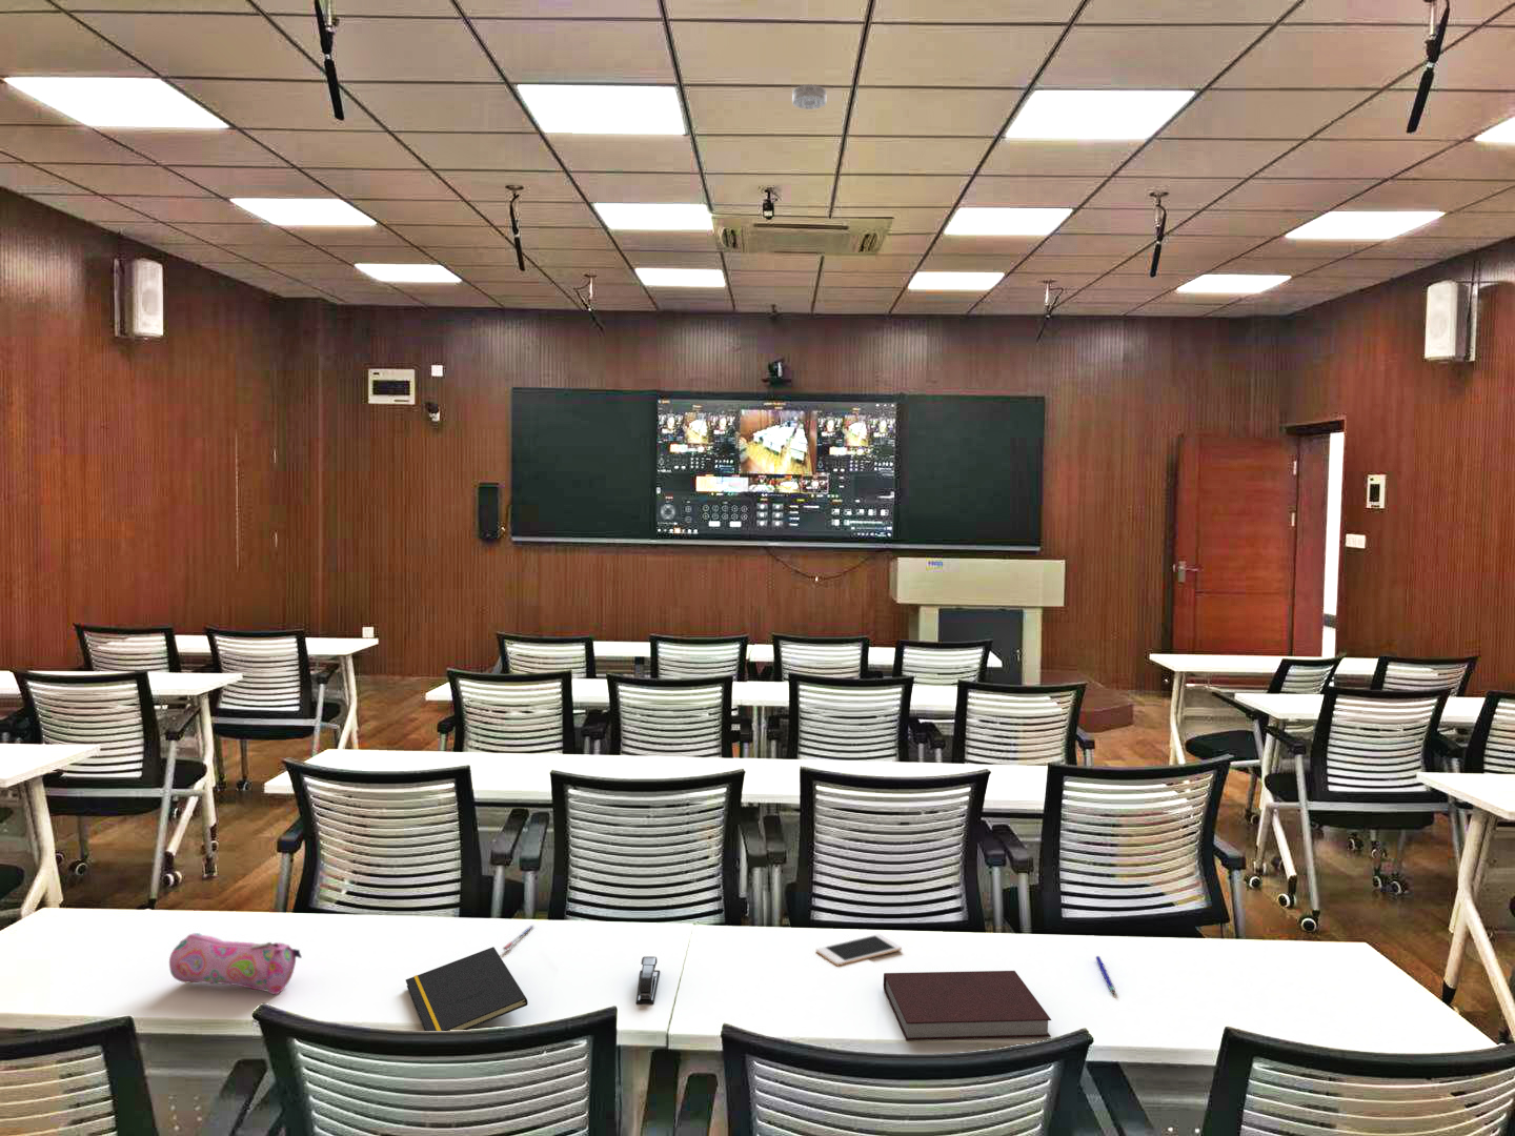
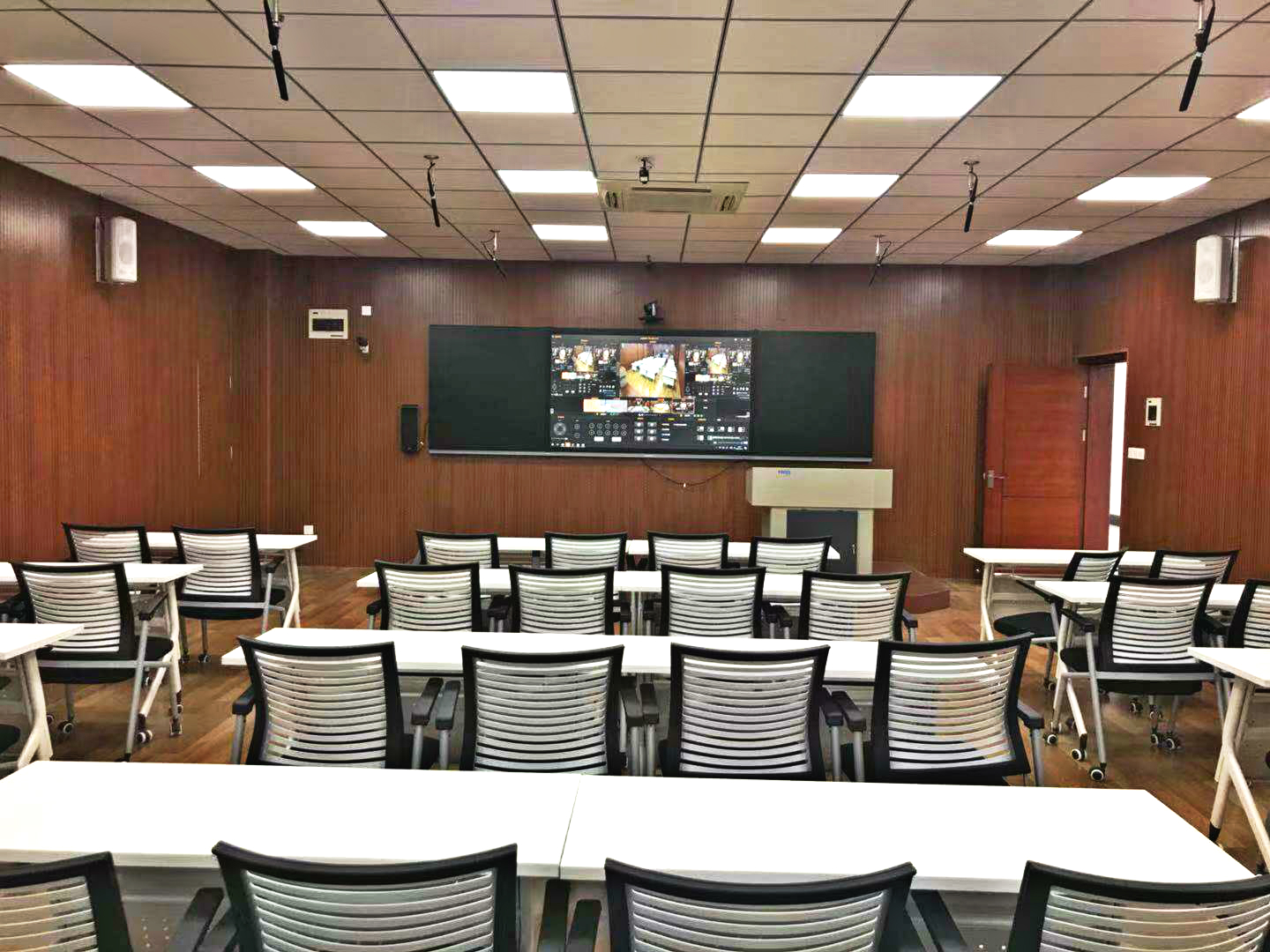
- smoke detector (809, 95)
- stapler (647, 977)
- pen (1105, 974)
- pen (519, 937)
- cell phone (859, 949)
- notepad (464, 992)
- pencil case (235, 962)
- notebook (963, 1002)
